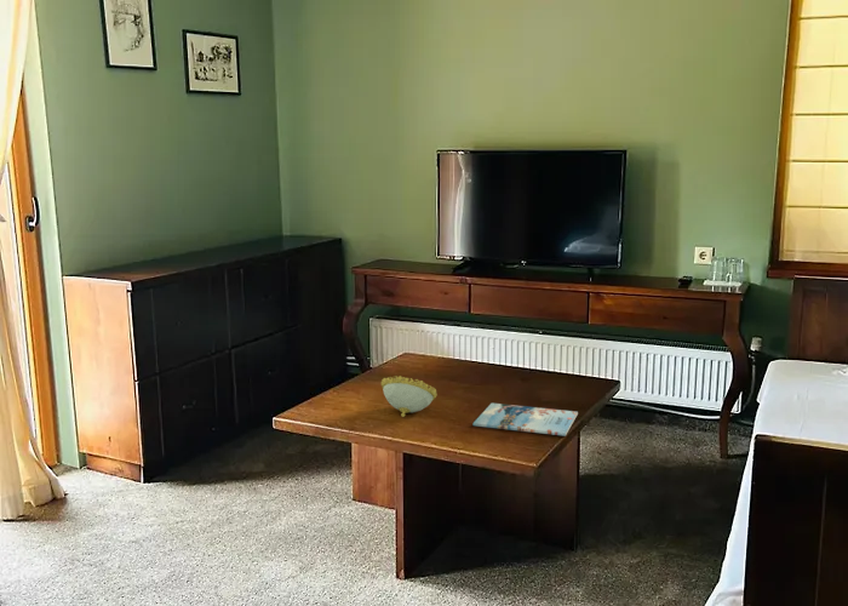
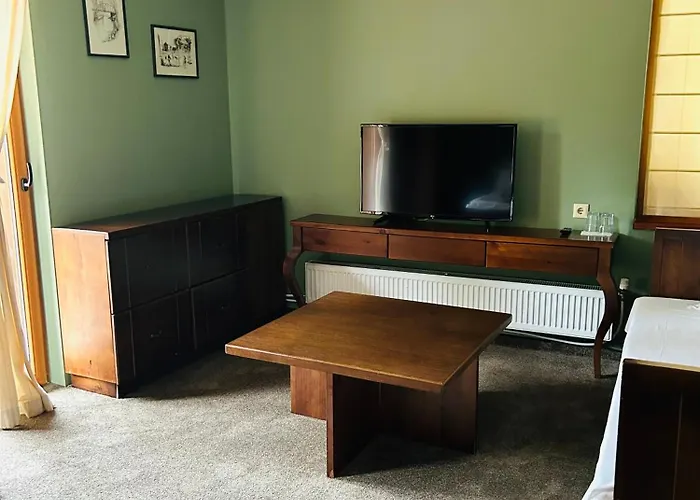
- decorative bowl (408, 390)
- magazine (526, 418)
